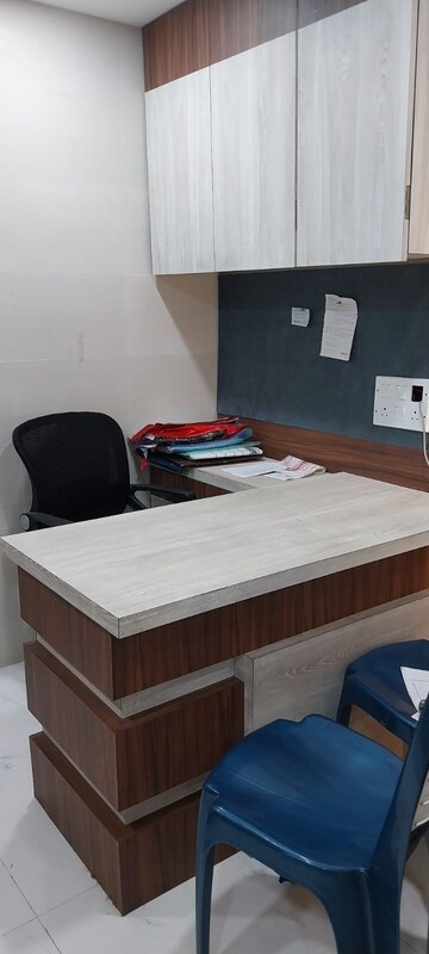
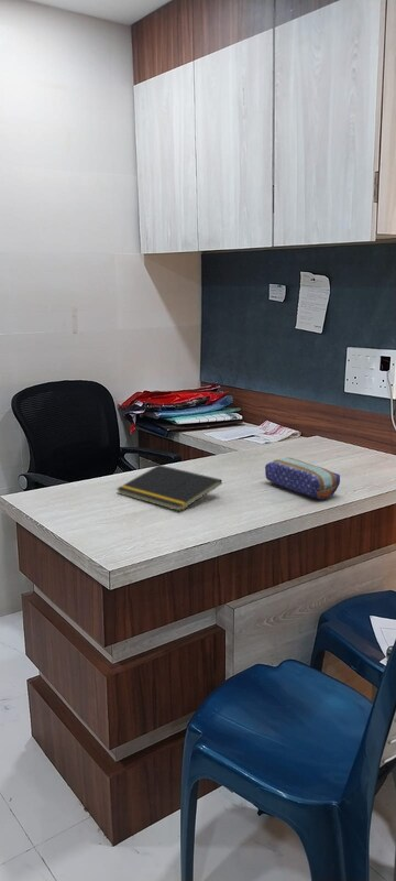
+ notepad (168, 486)
+ pencil case (300, 476)
